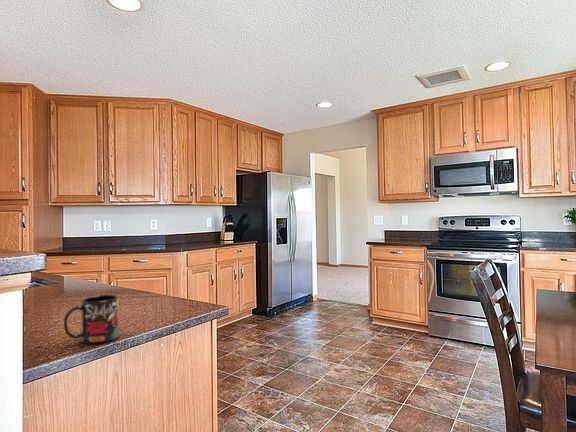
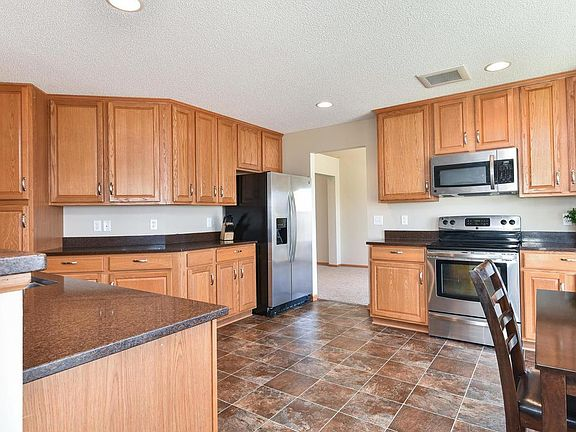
- mug (92, 319)
